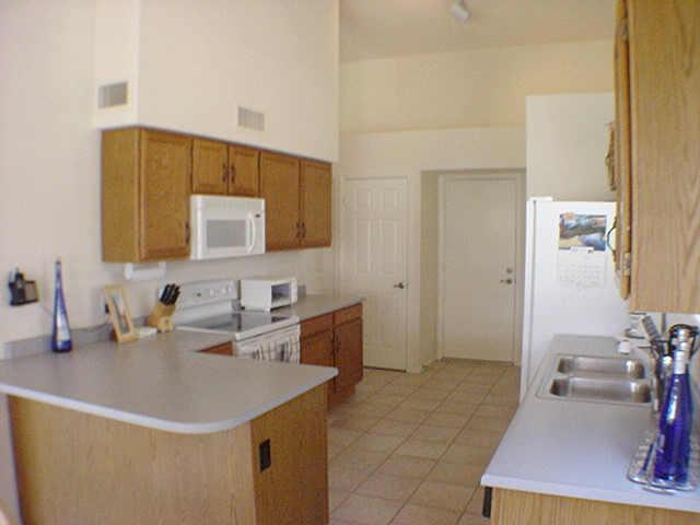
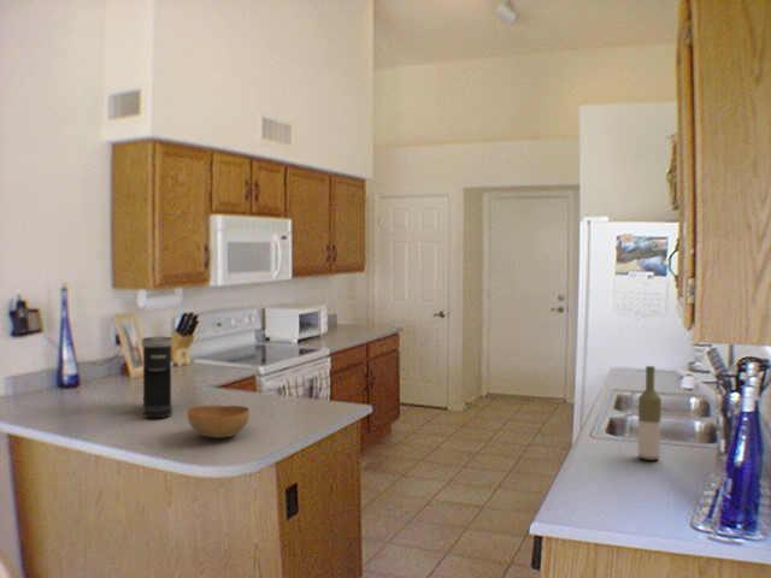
+ bowl (218, 423)
+ bottle (649, 412)
+ coffee maker (157, 373)
